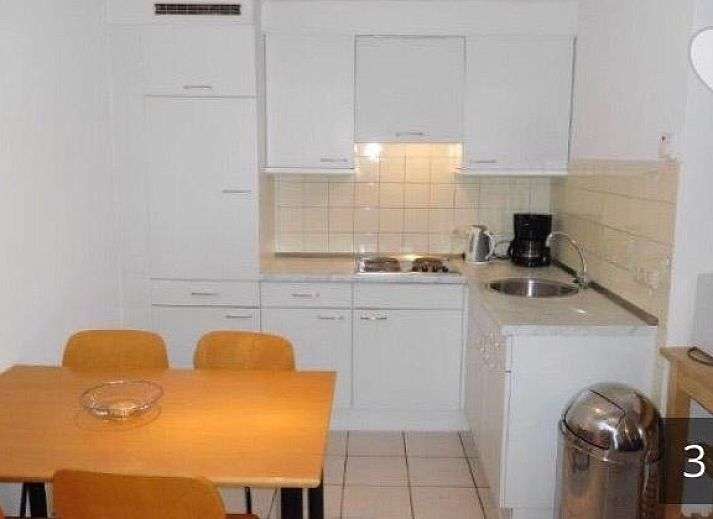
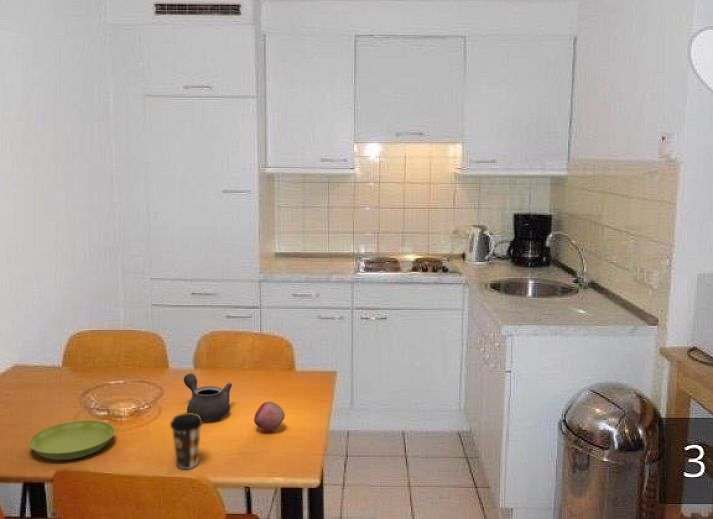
+ teapot (205, 395)
+ saucer (73, 441)
+ coffee cup (186, 441)
+ fruit (269, 416)
